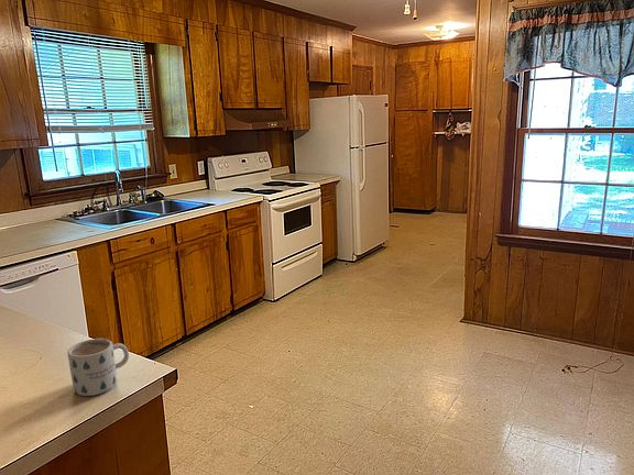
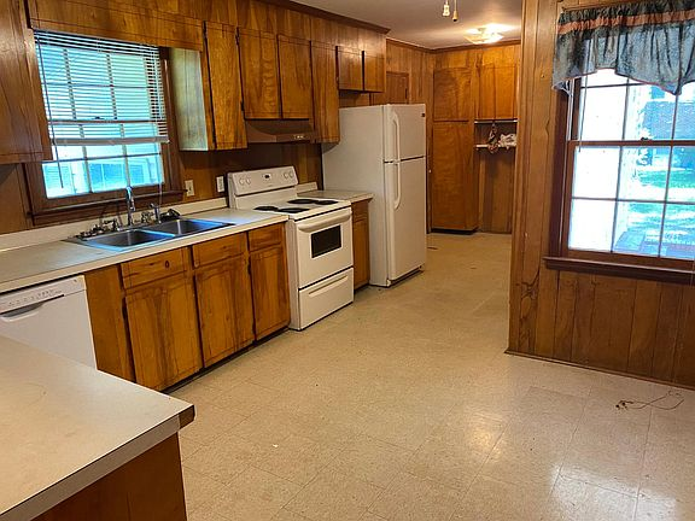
- mug (100, 363)
